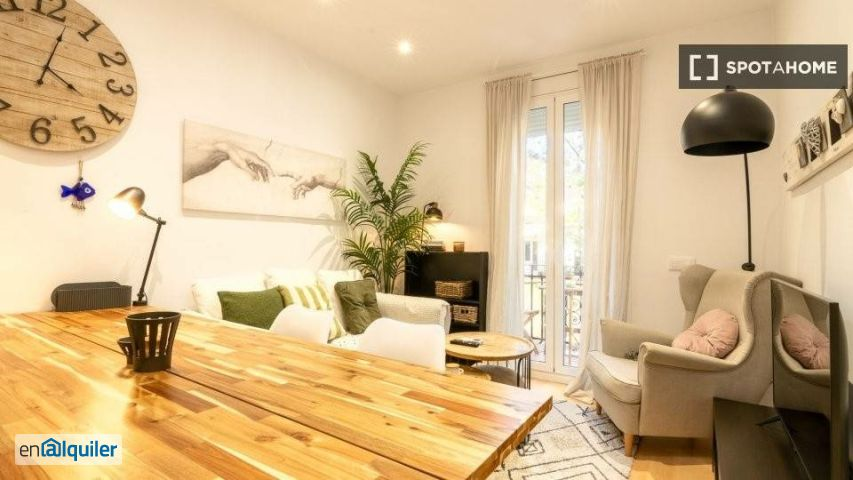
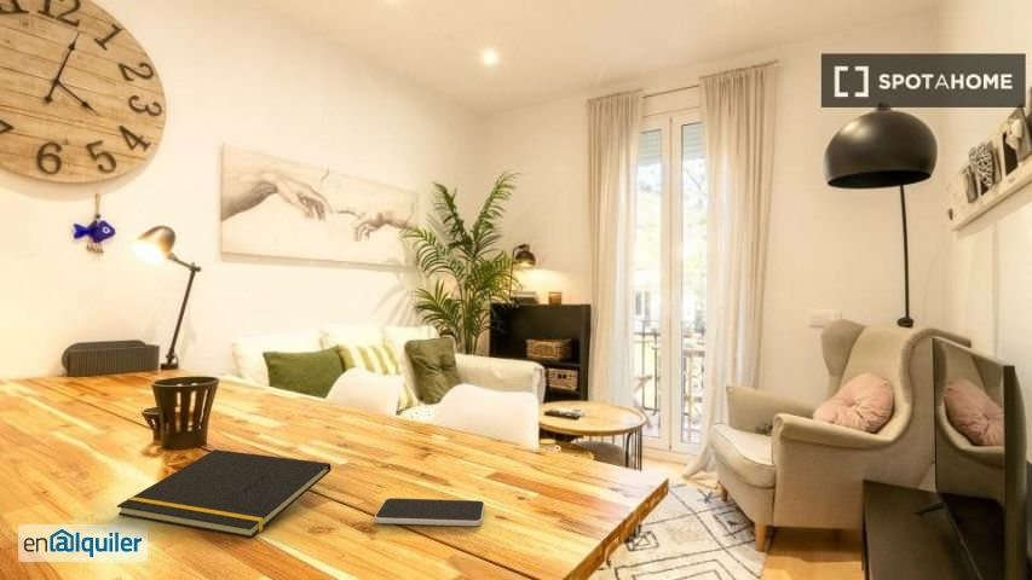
+ smartphone (431, 511)
+ notepad (230, 487)
